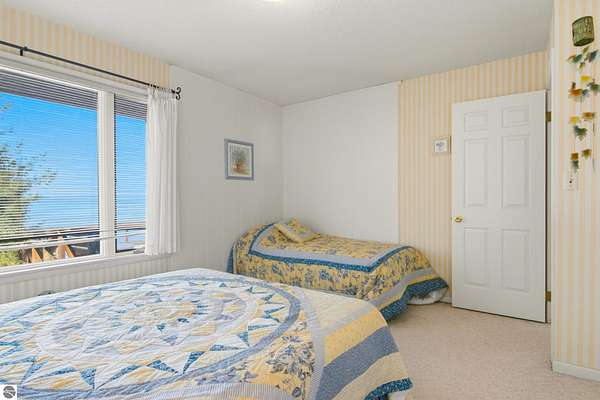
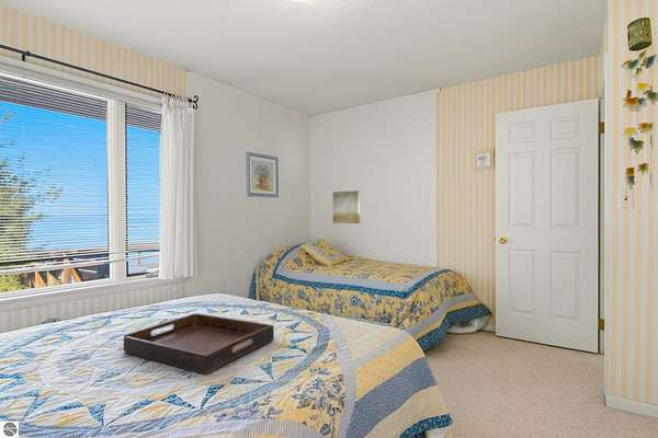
+ wall art (345, 207)
+ serving tray (200, 337)
